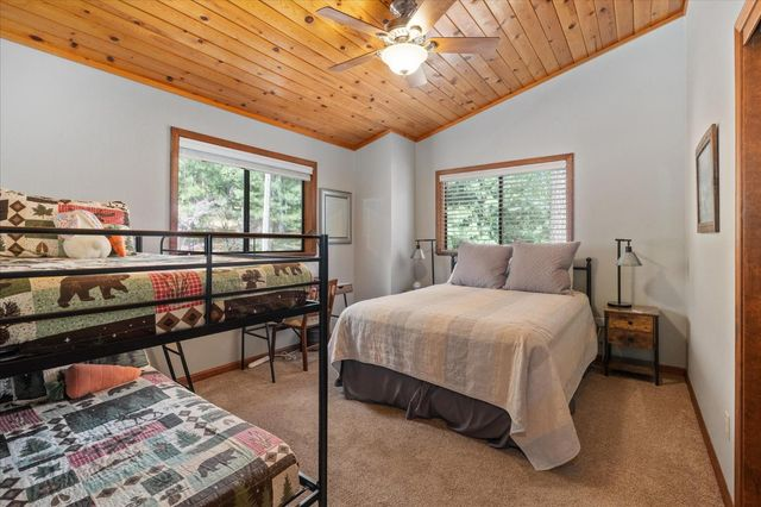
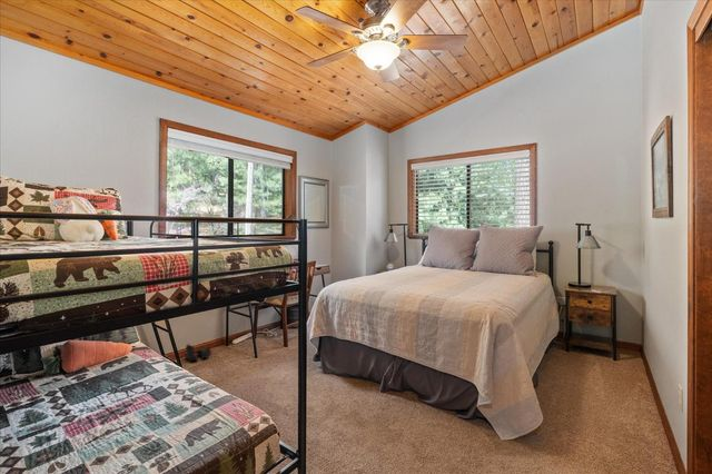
+ boots (199, 349)
